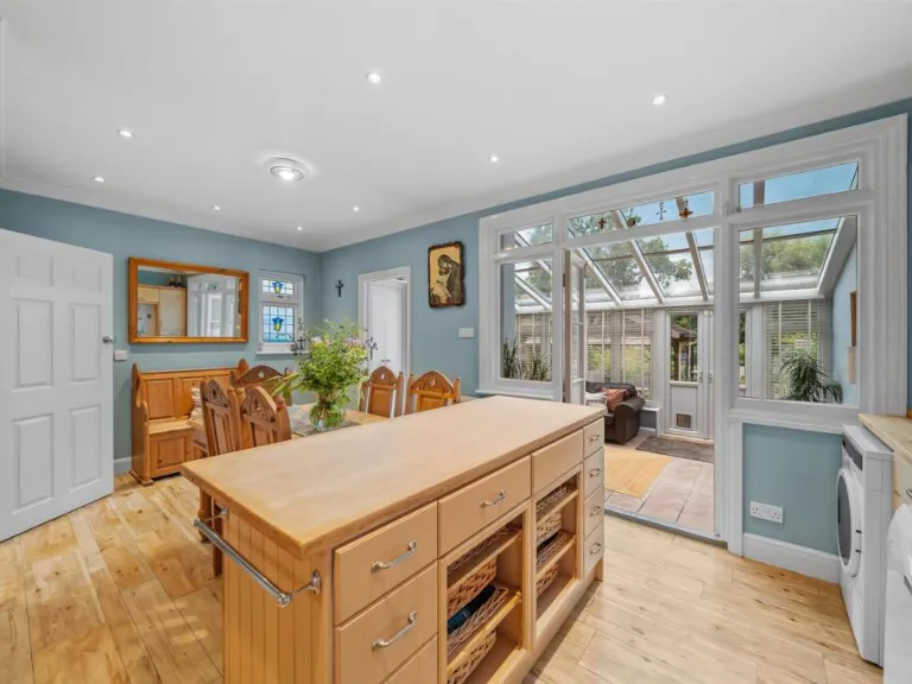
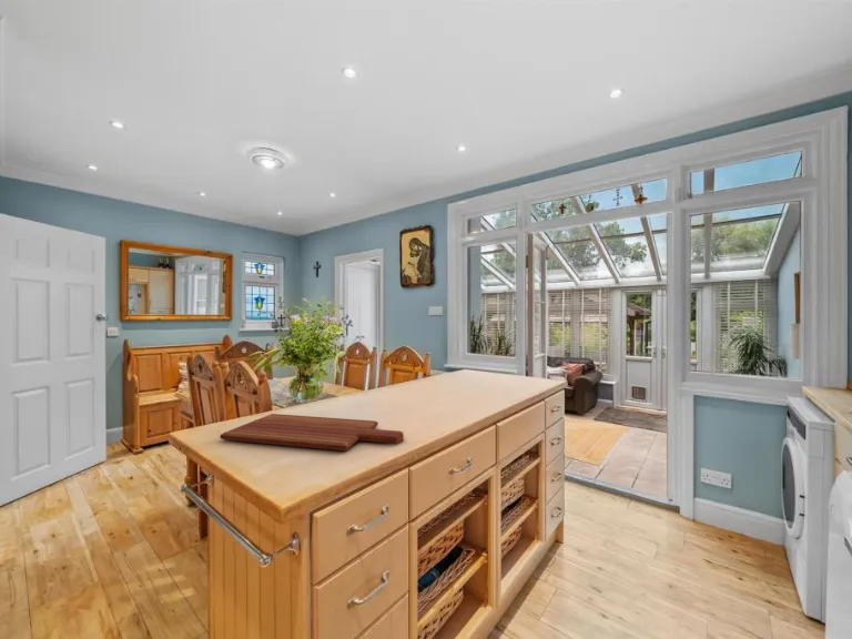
+ cutting board (307, 429)
